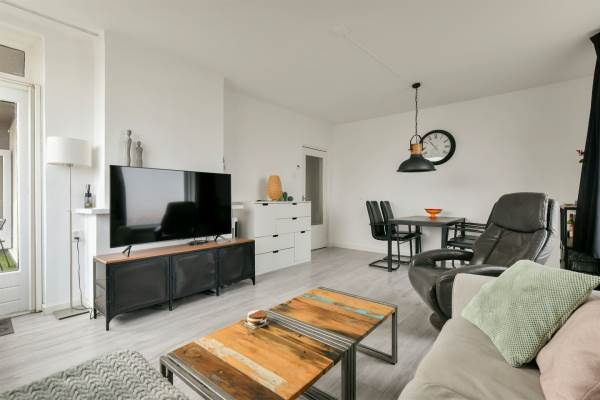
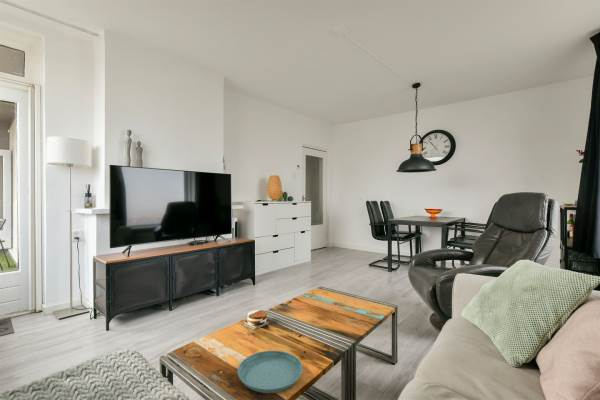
+ saucer (270, 371)
